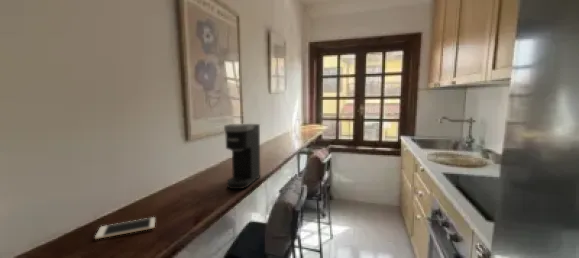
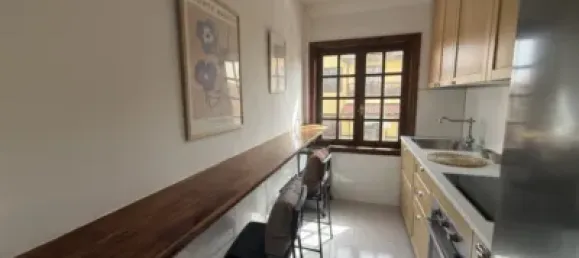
- coffee maker (243, 152)
- cell phone (127, 227)
